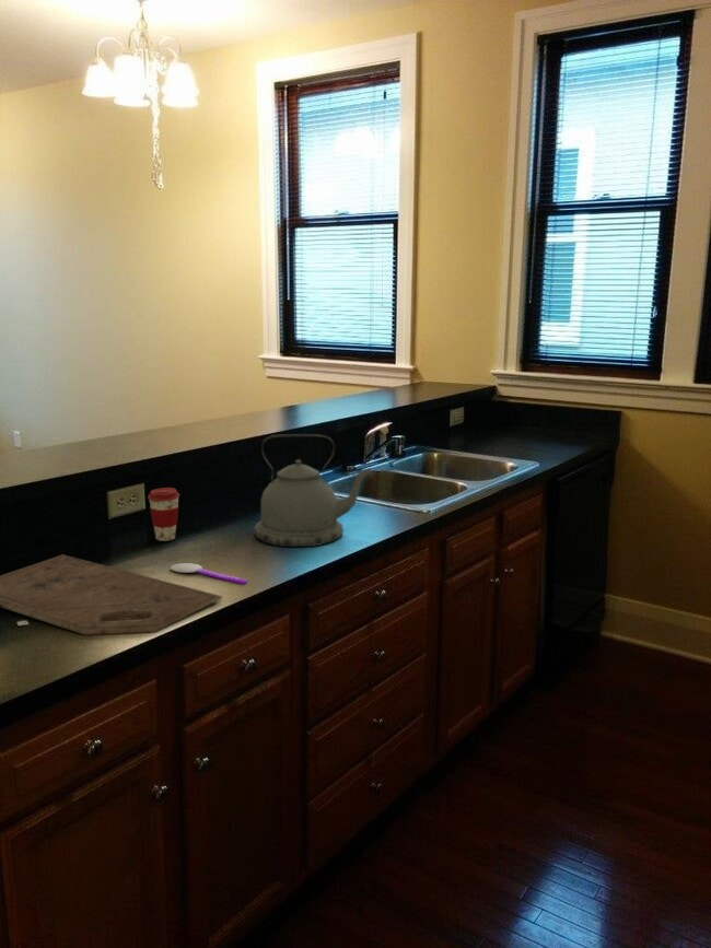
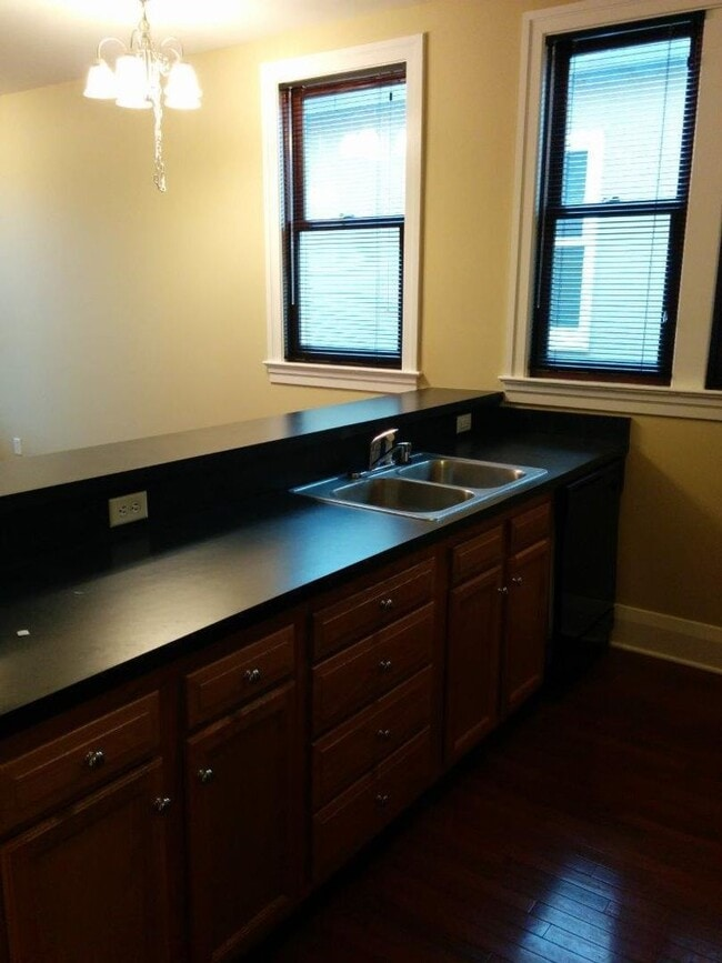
- spoon (208, 572)
- cutting board (90, 594)
- kettle (304, 484)
- coffee cup (164, 514)
